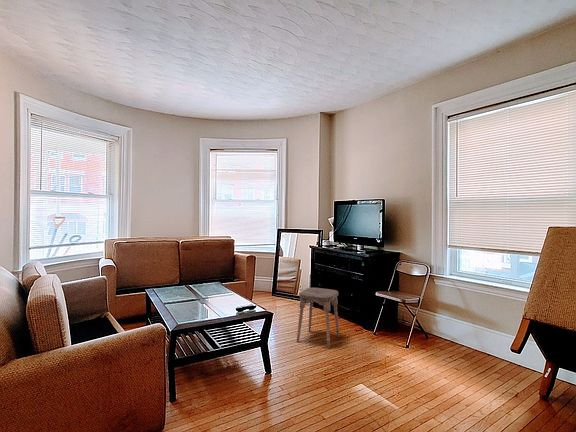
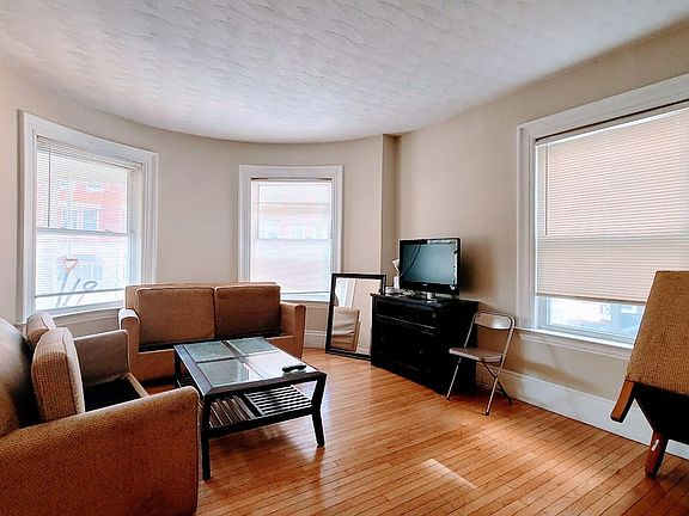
- stool (311, 315)
